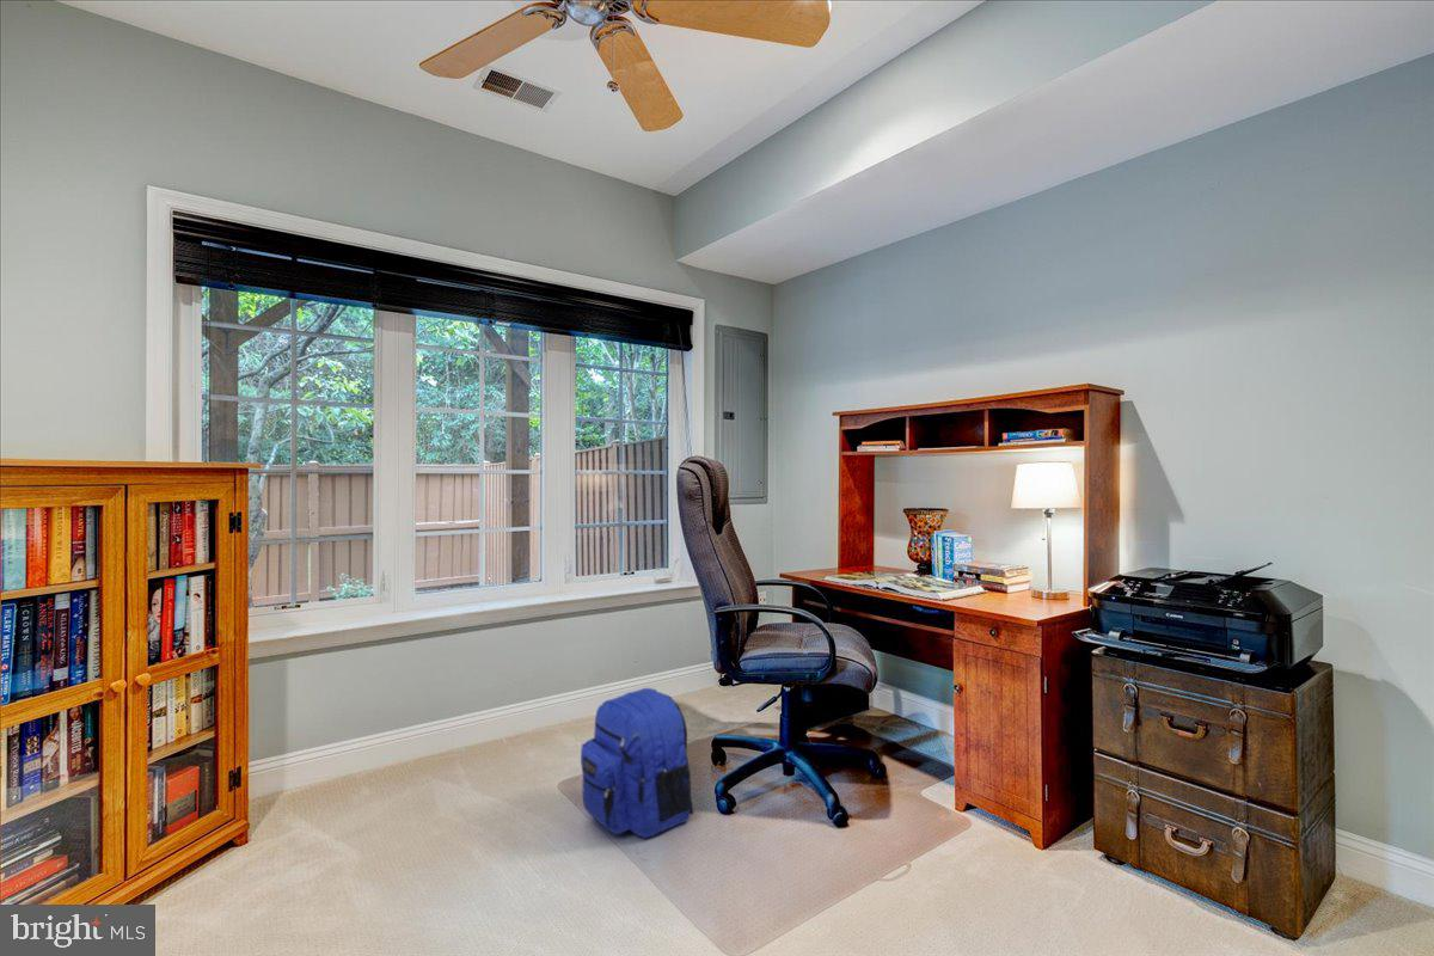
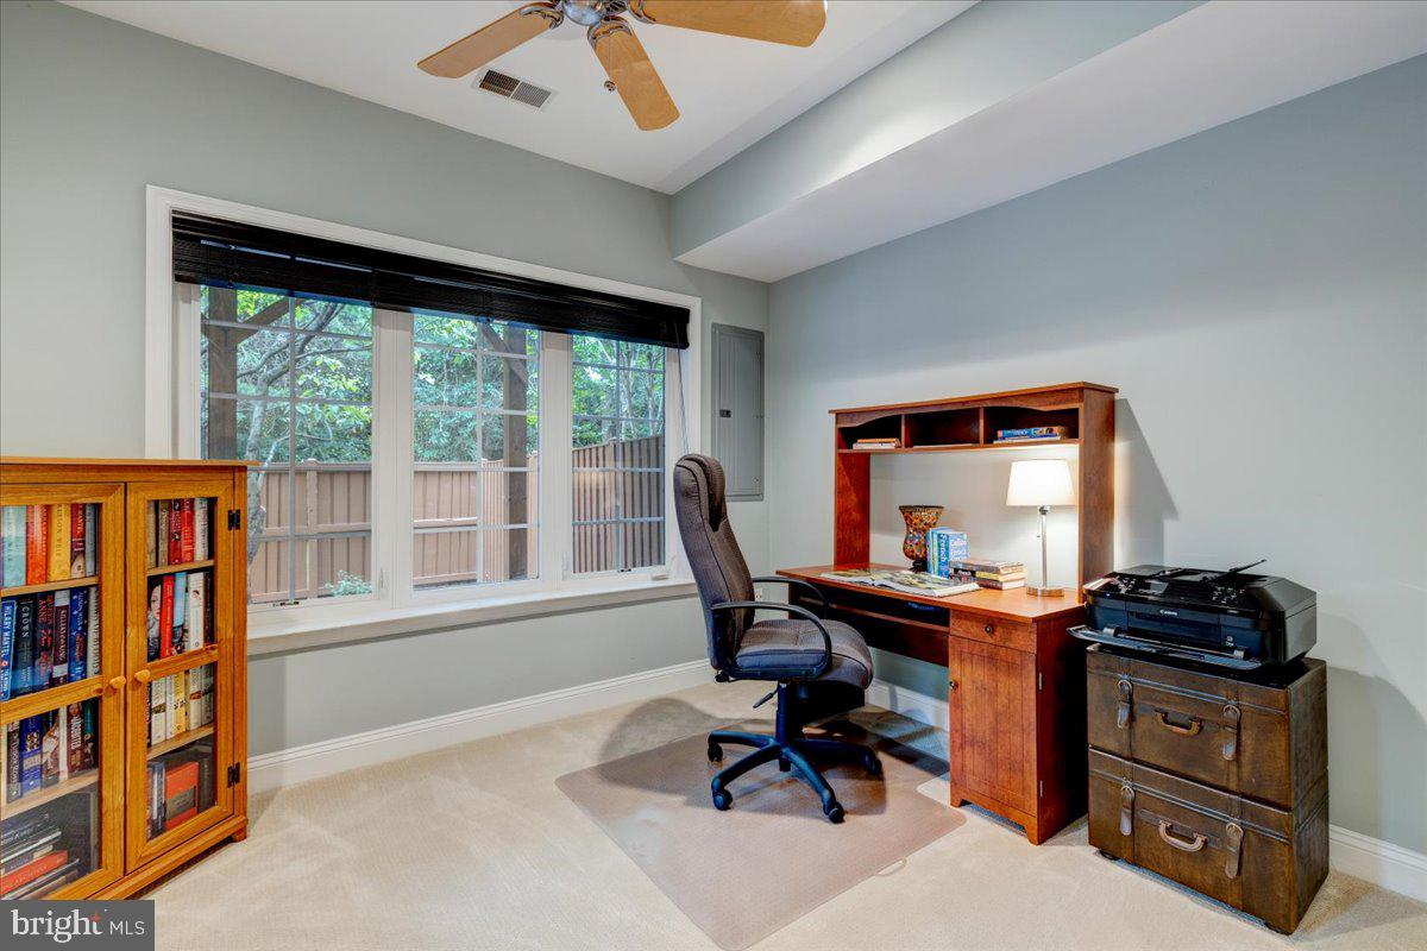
- backpack (636, 758)
